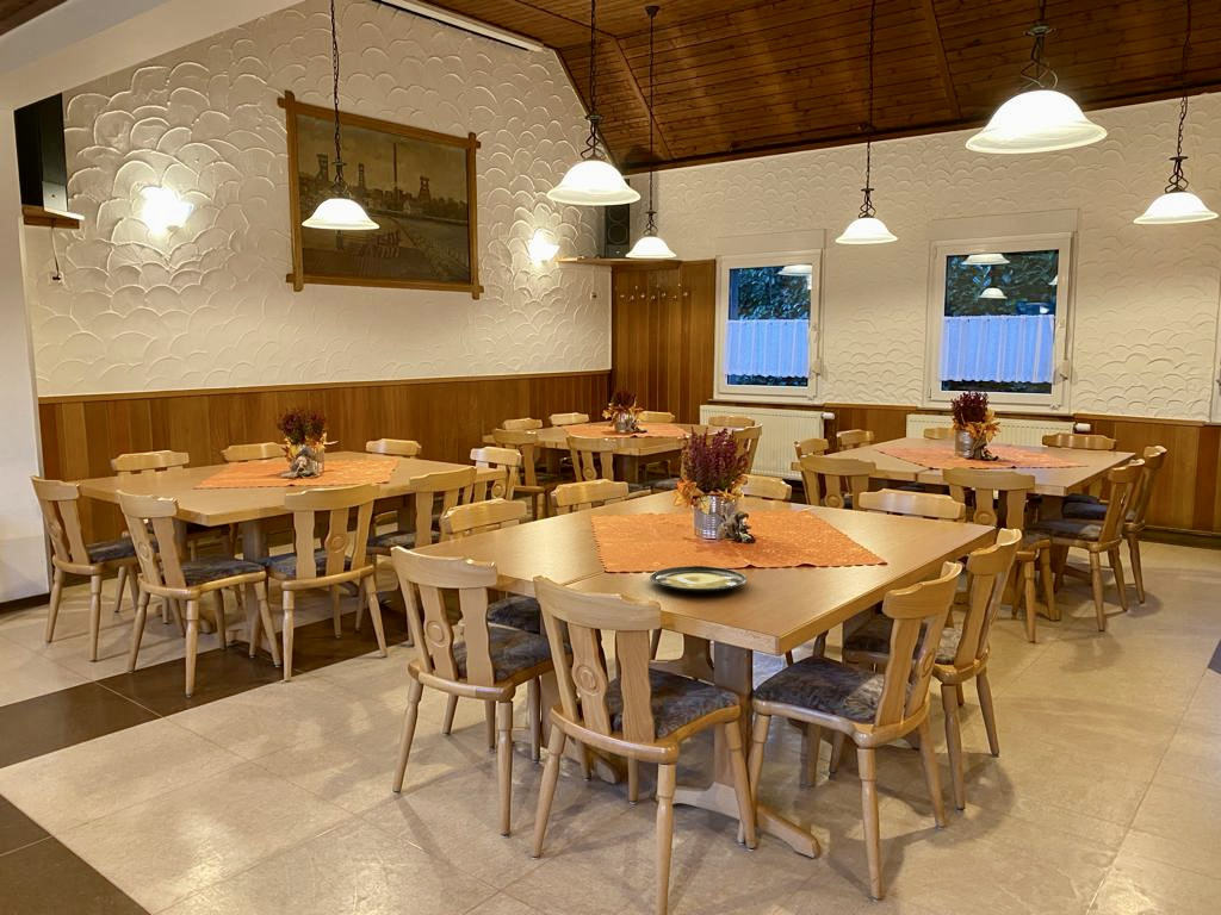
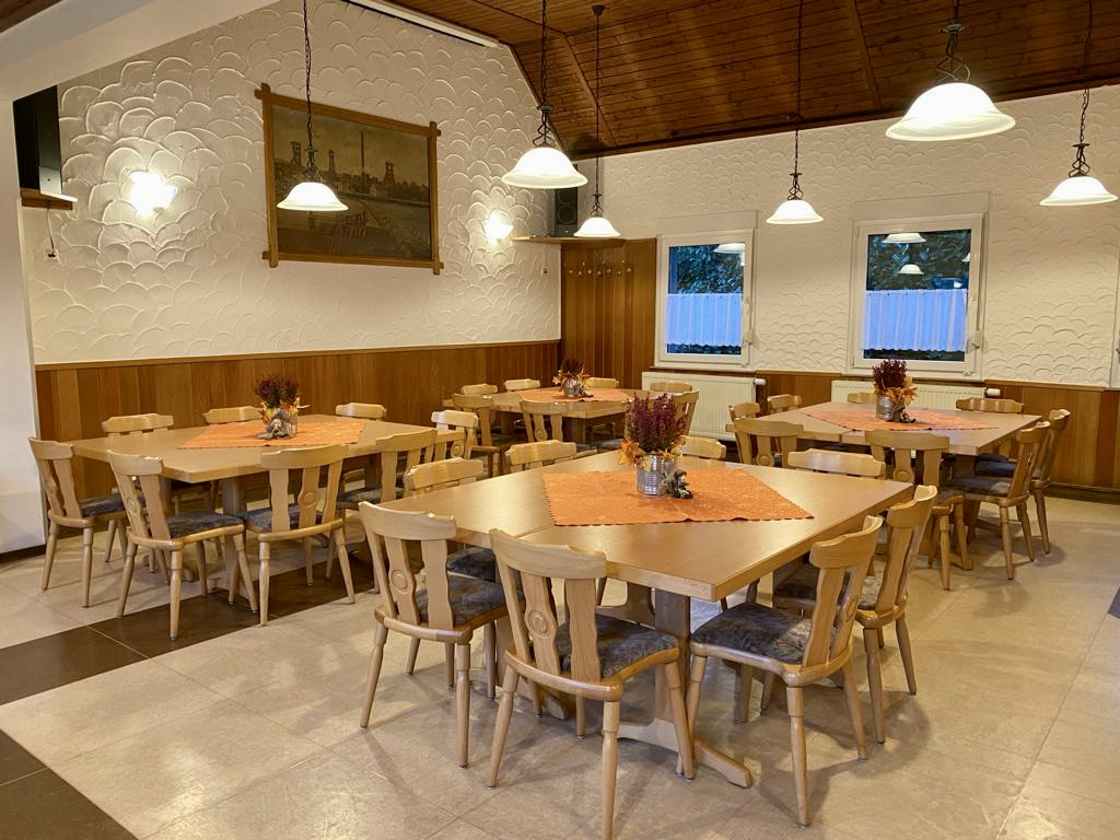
- plate (698, 580)
